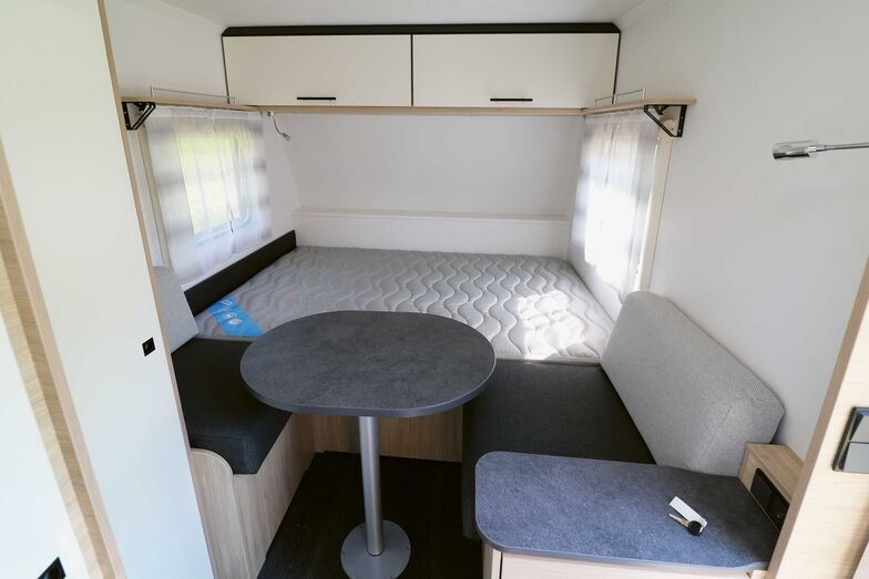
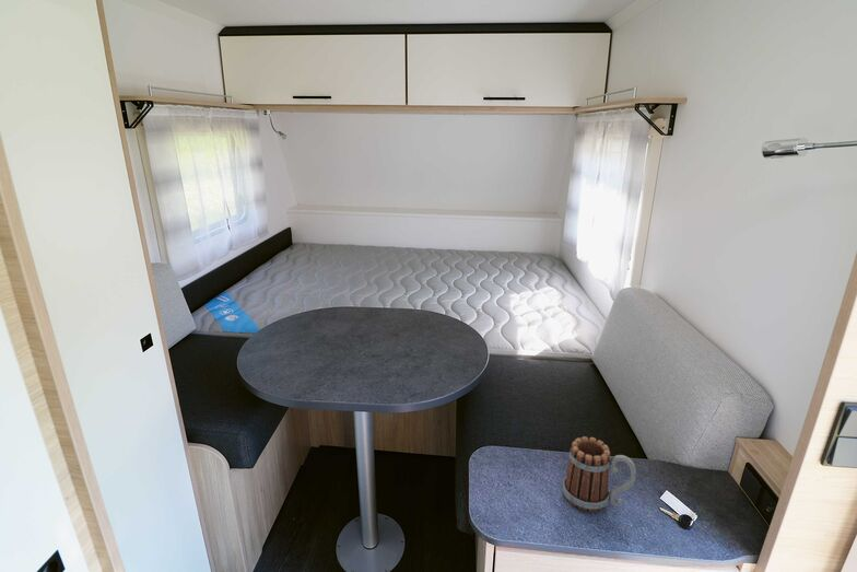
+ mug (598, 476)
